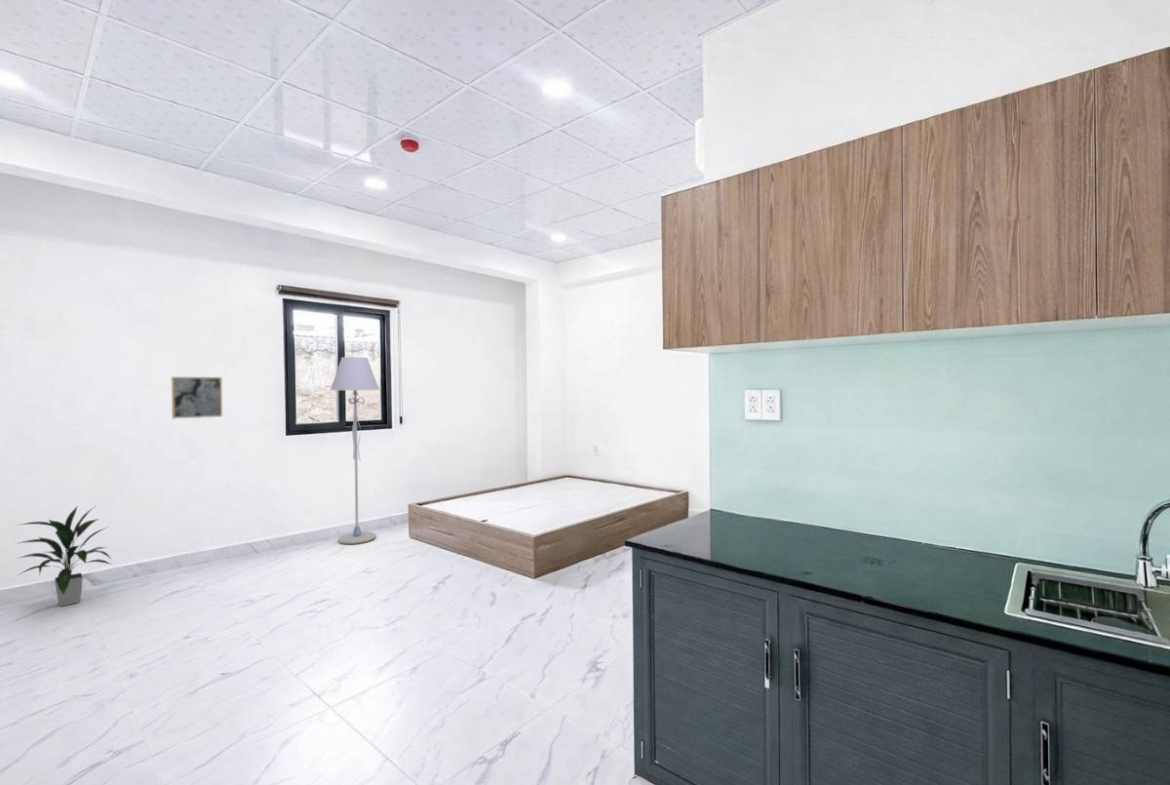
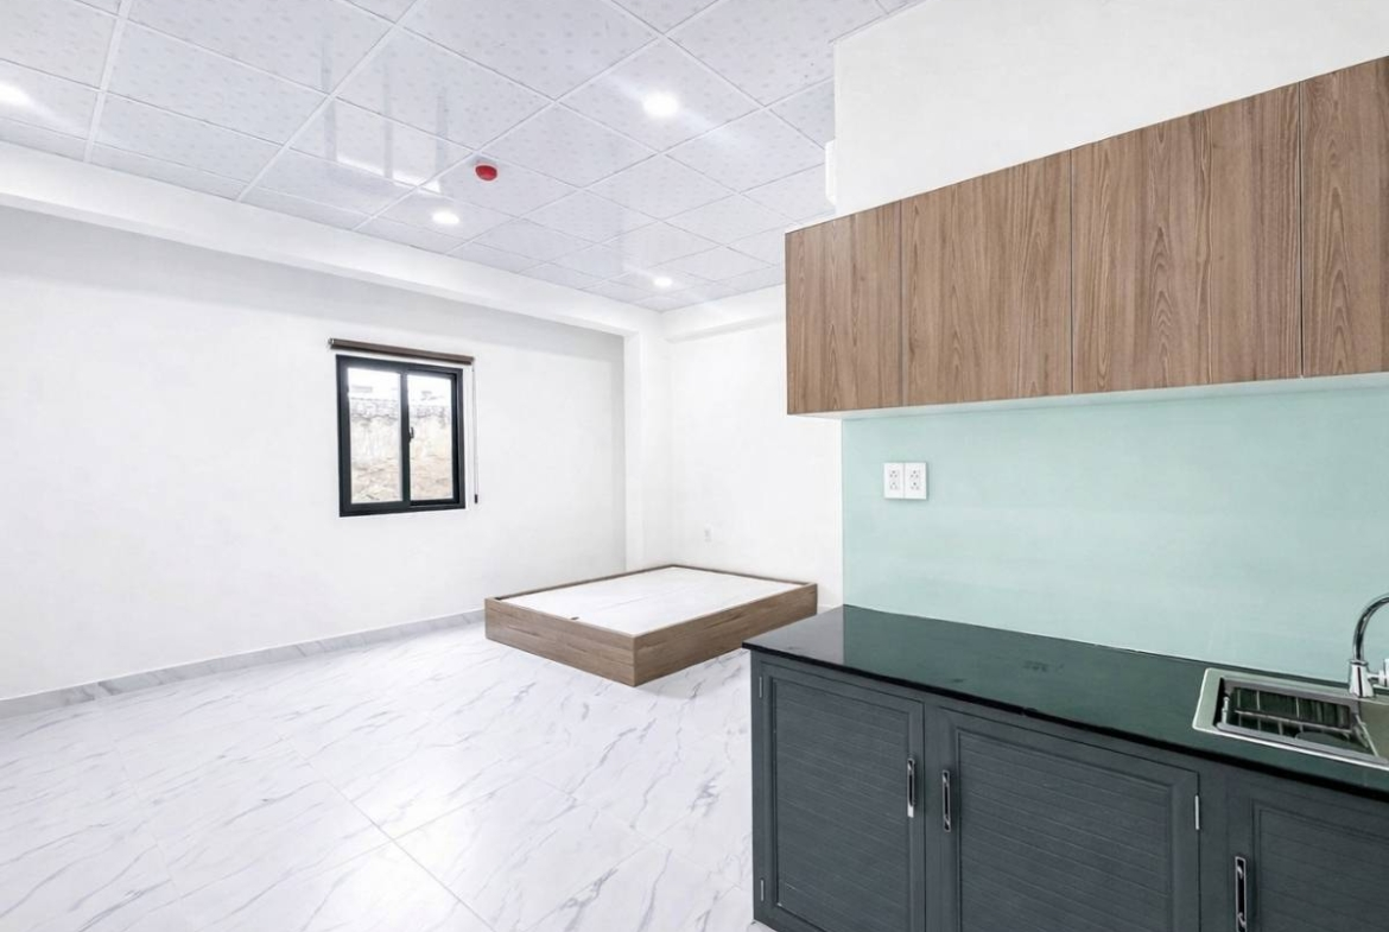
- indoor plant (66, 555)
- floor lamp (355, 448)
- wall art (197, 397)
